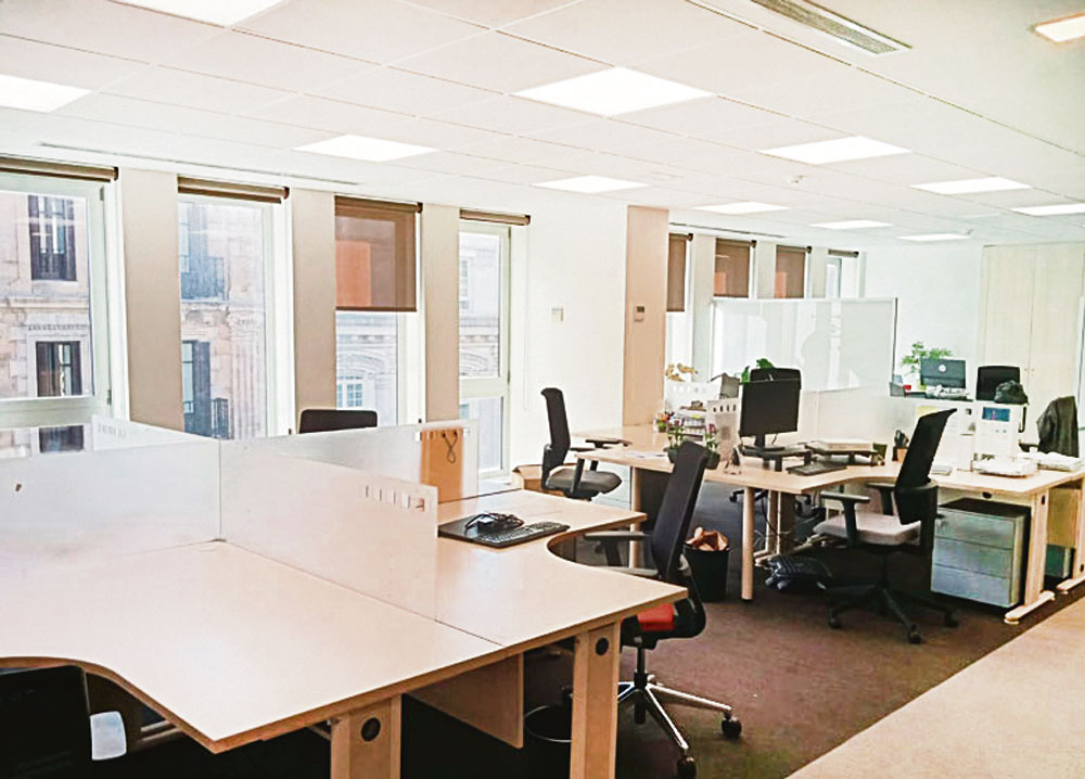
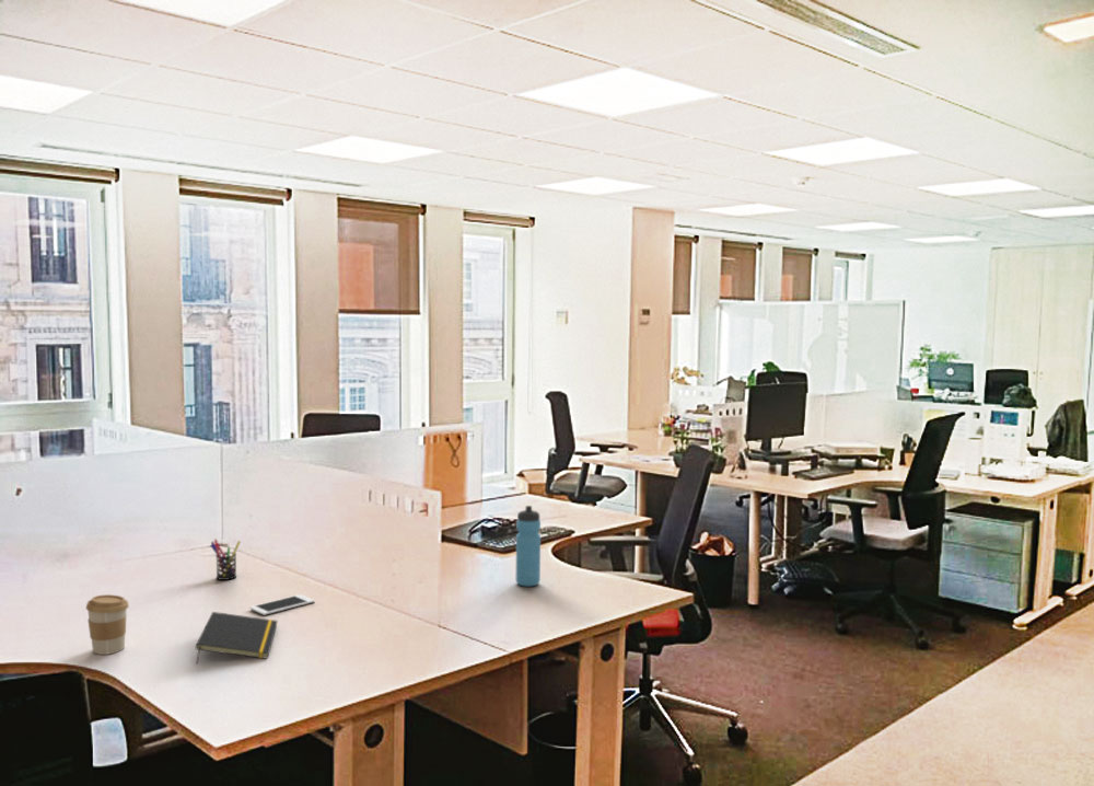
+ water bottle (527, 544)
+ coffee cup (107, 623)
+ pen holder (225, 558)
+ notepad (238, 634)
+ cell phone (282, 604)
